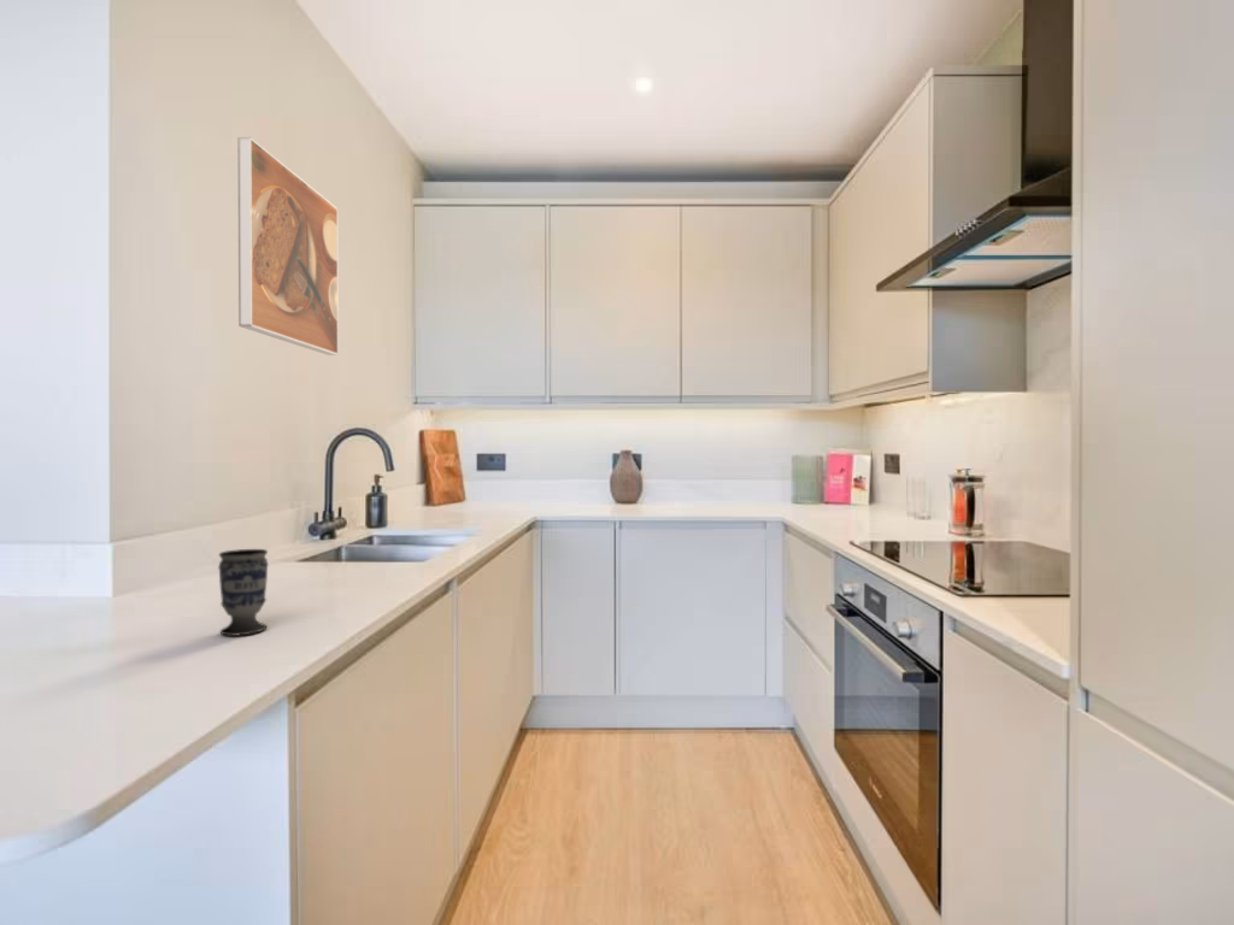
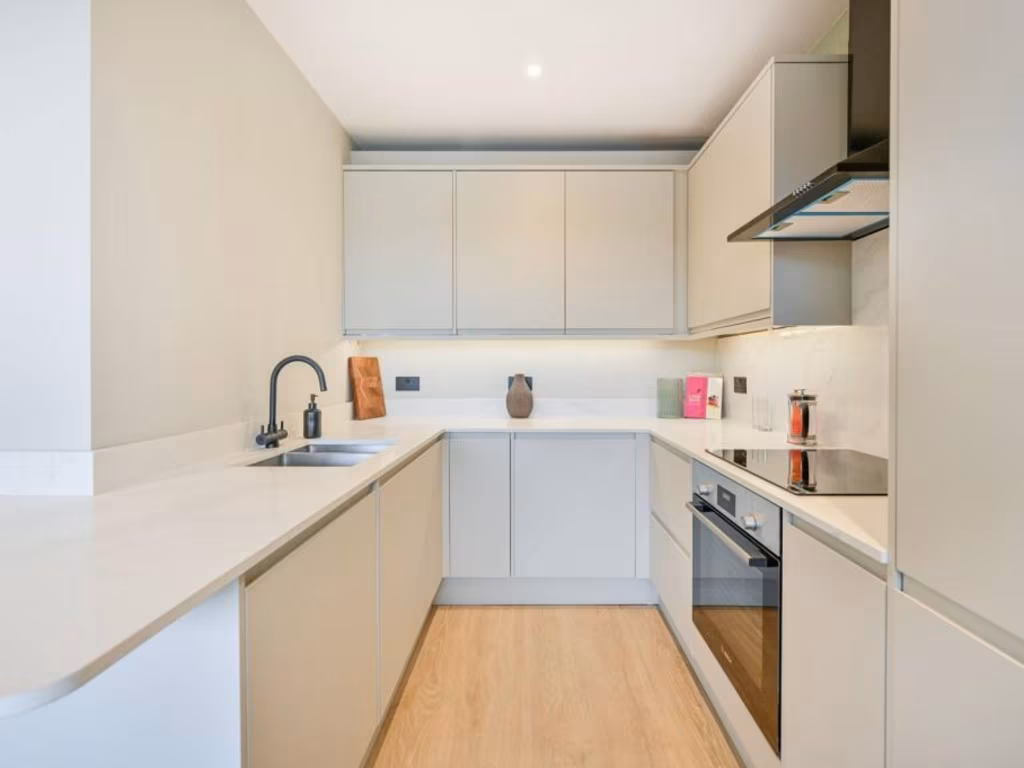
- cup (243, 590)
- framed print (294, 259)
